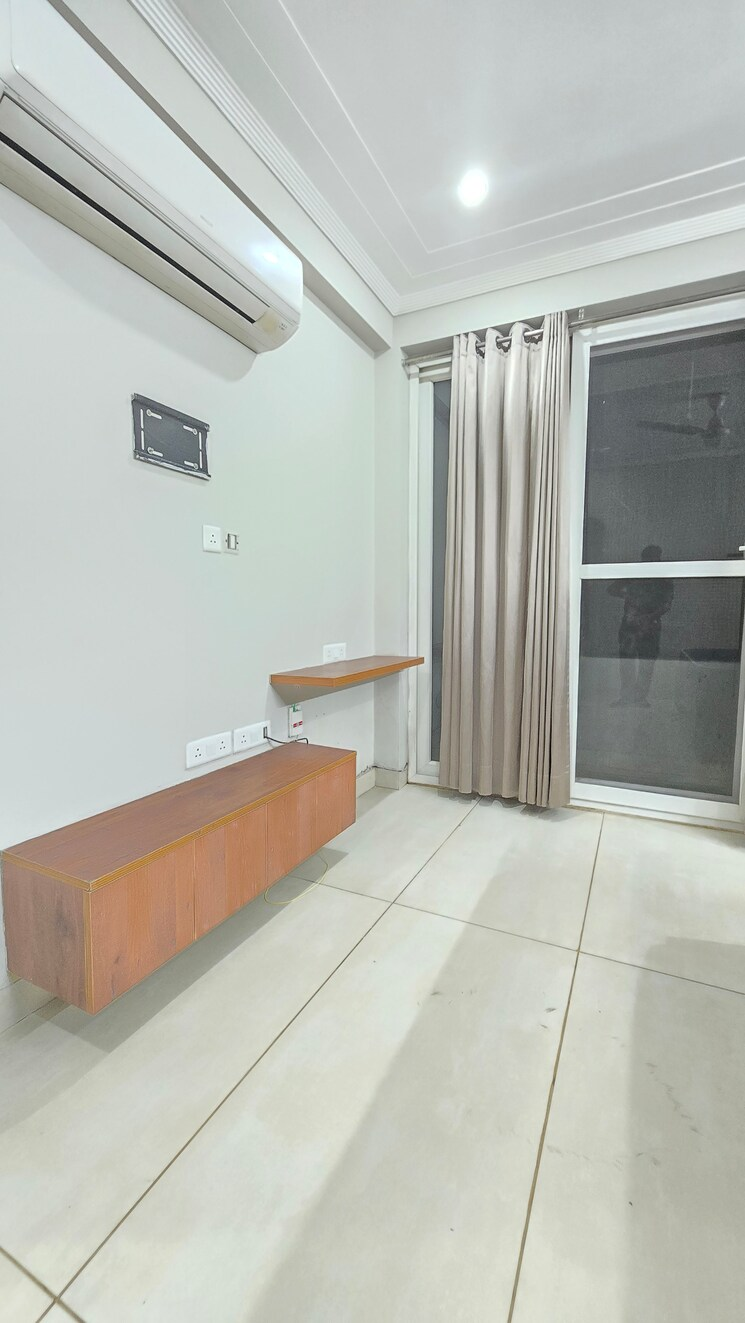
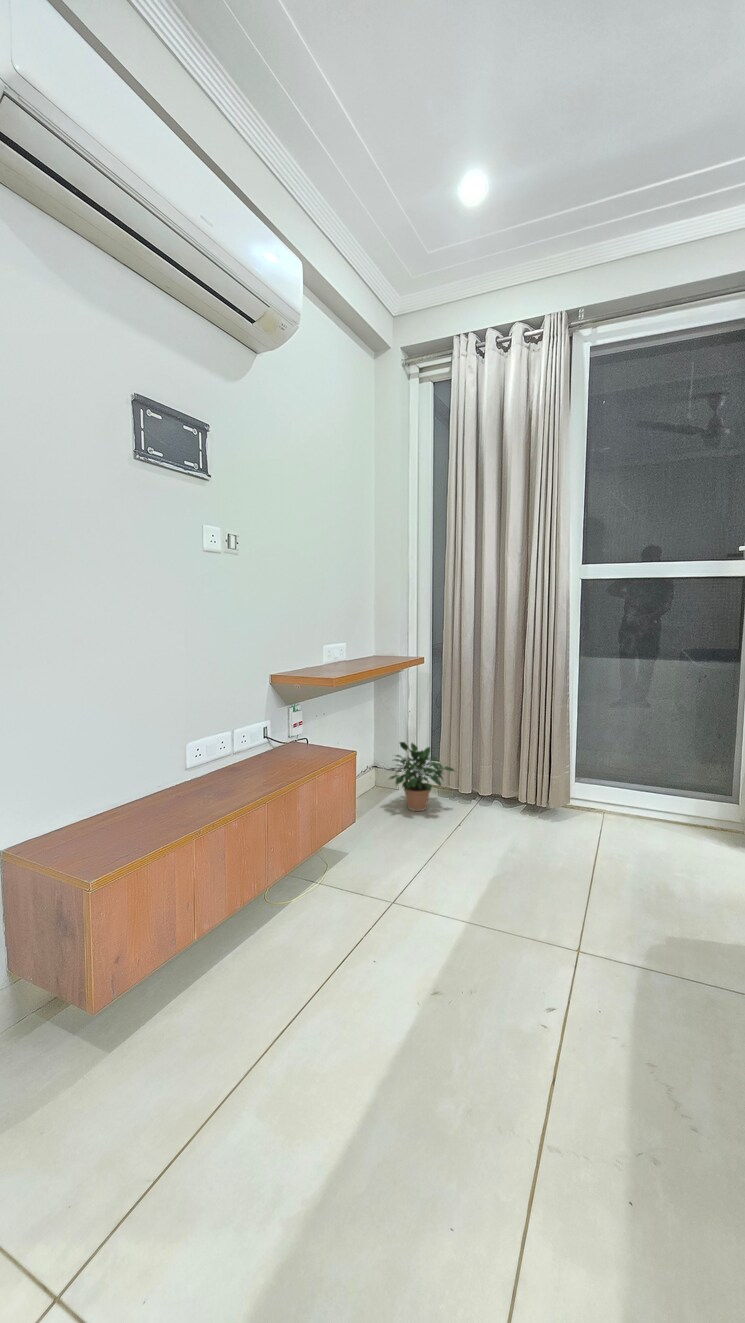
+ potted plant (422, 775)
